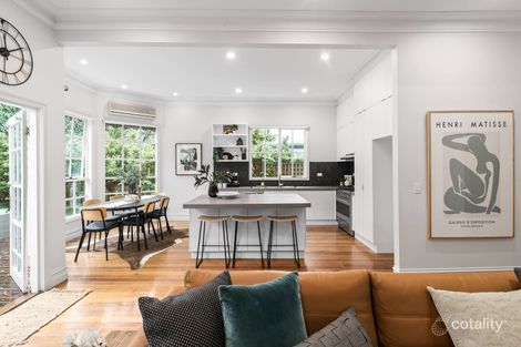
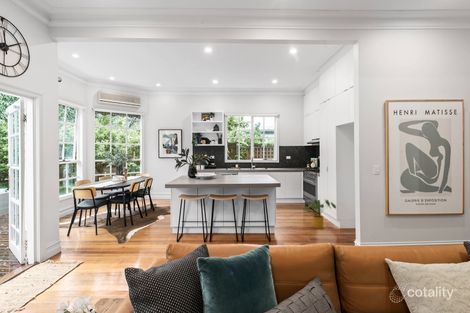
+ house plant (318, 213)
